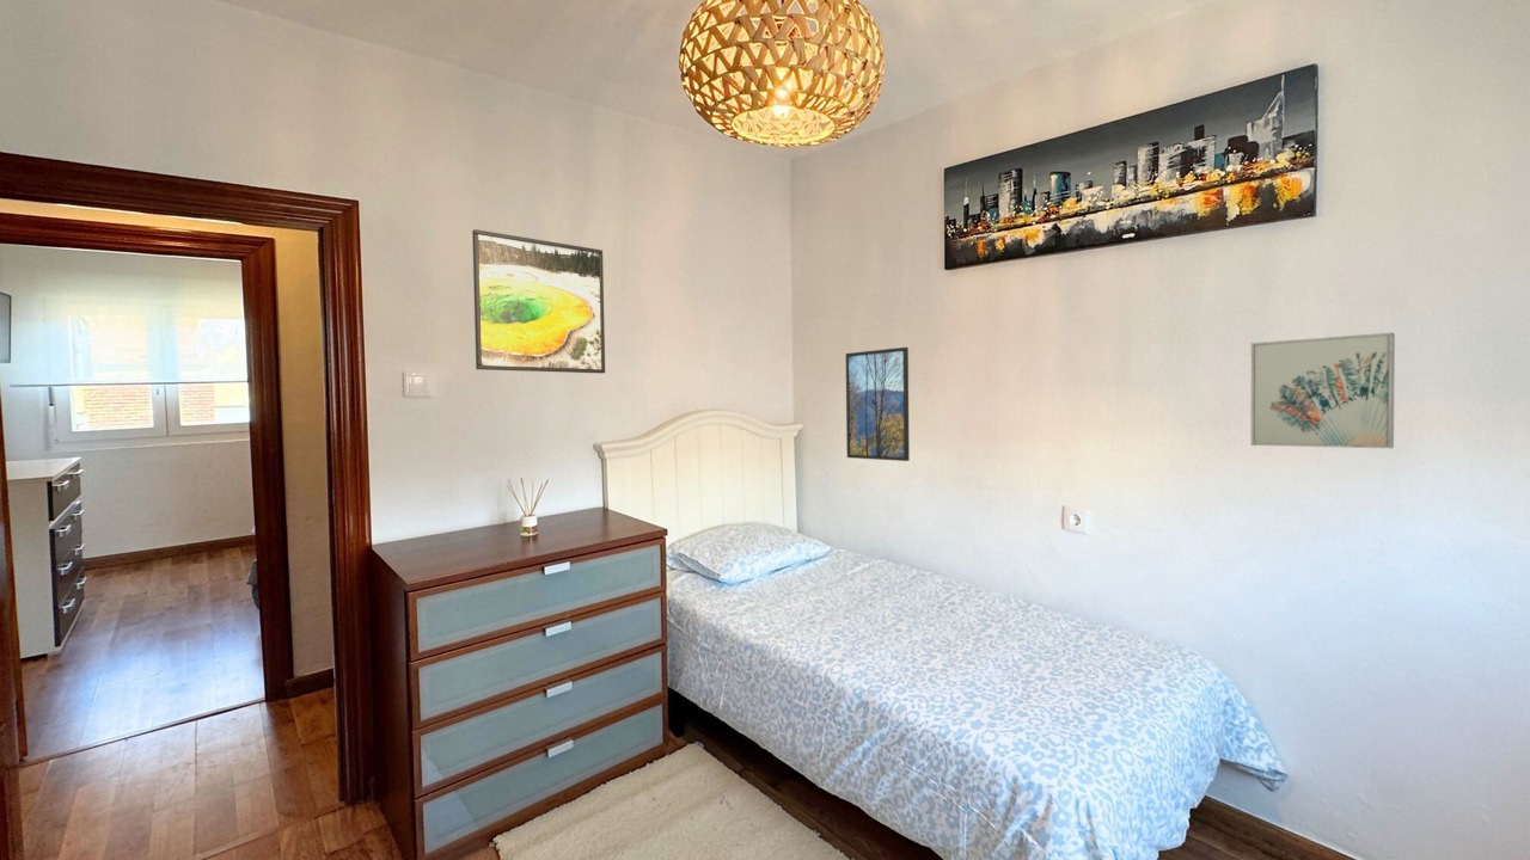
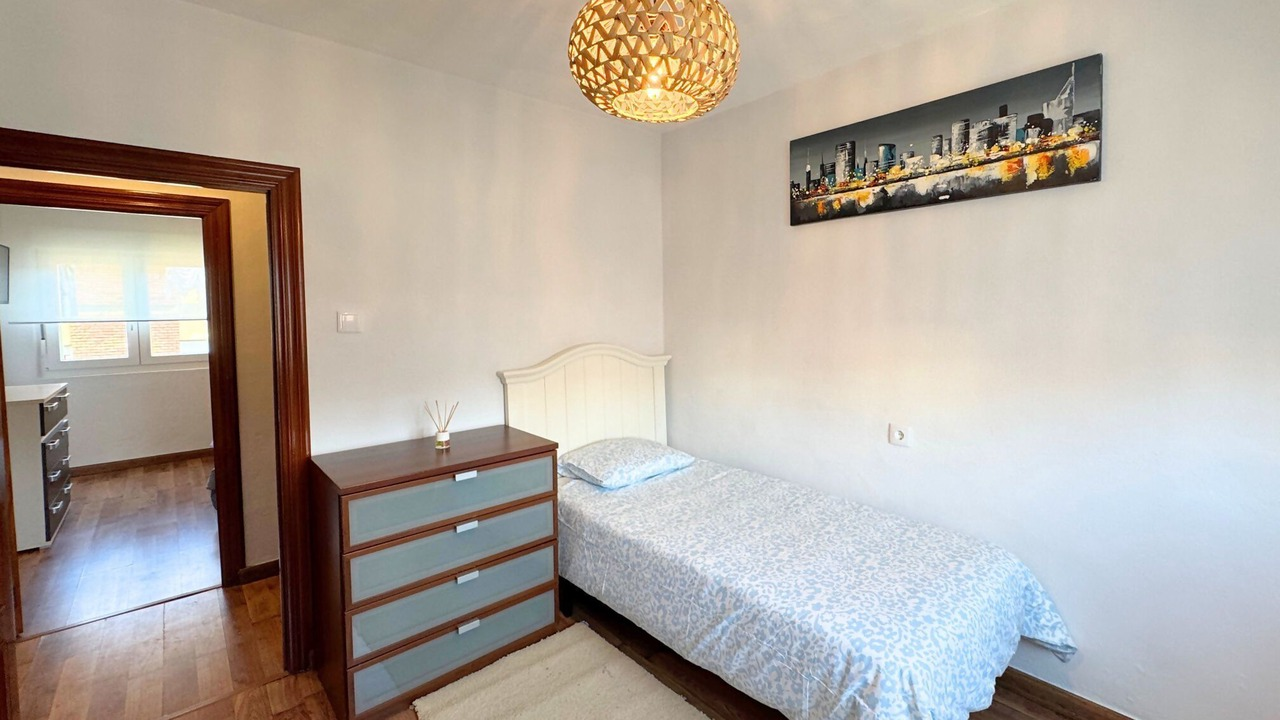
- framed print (543, 306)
- wall art (1318, 392)
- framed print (876, 405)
